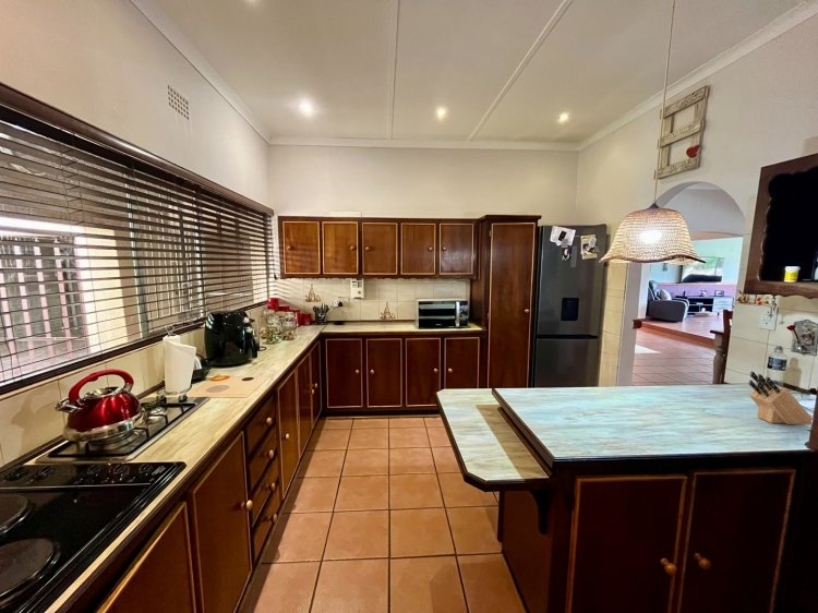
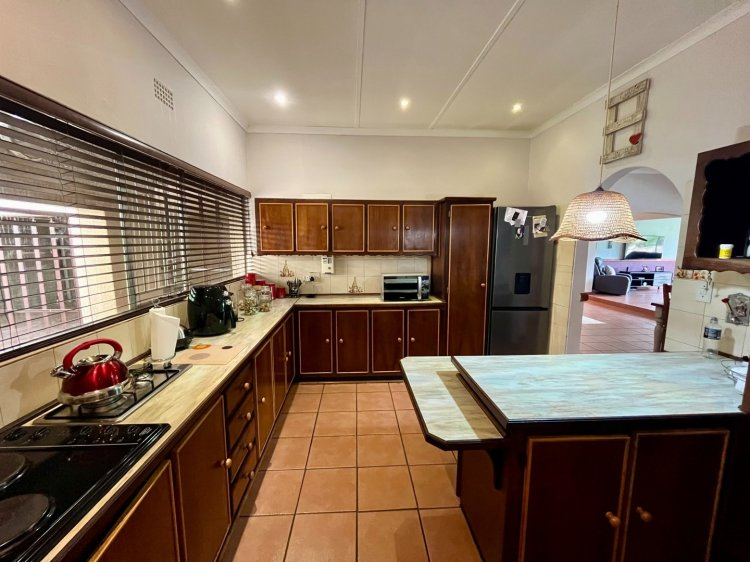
- knife block (779, 396)
